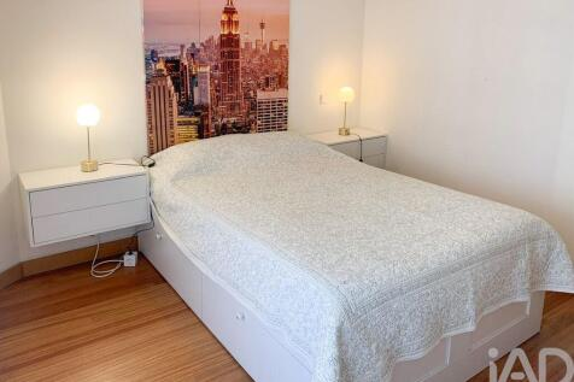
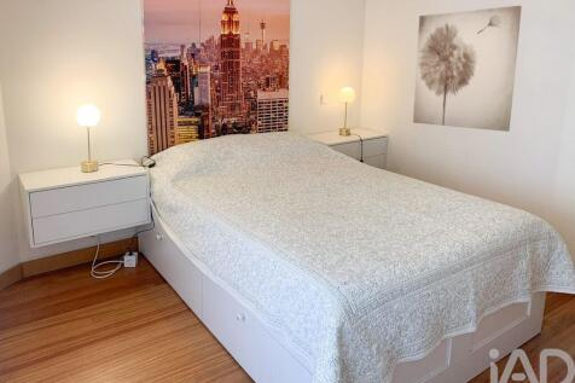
+ wall art (461, 70)
